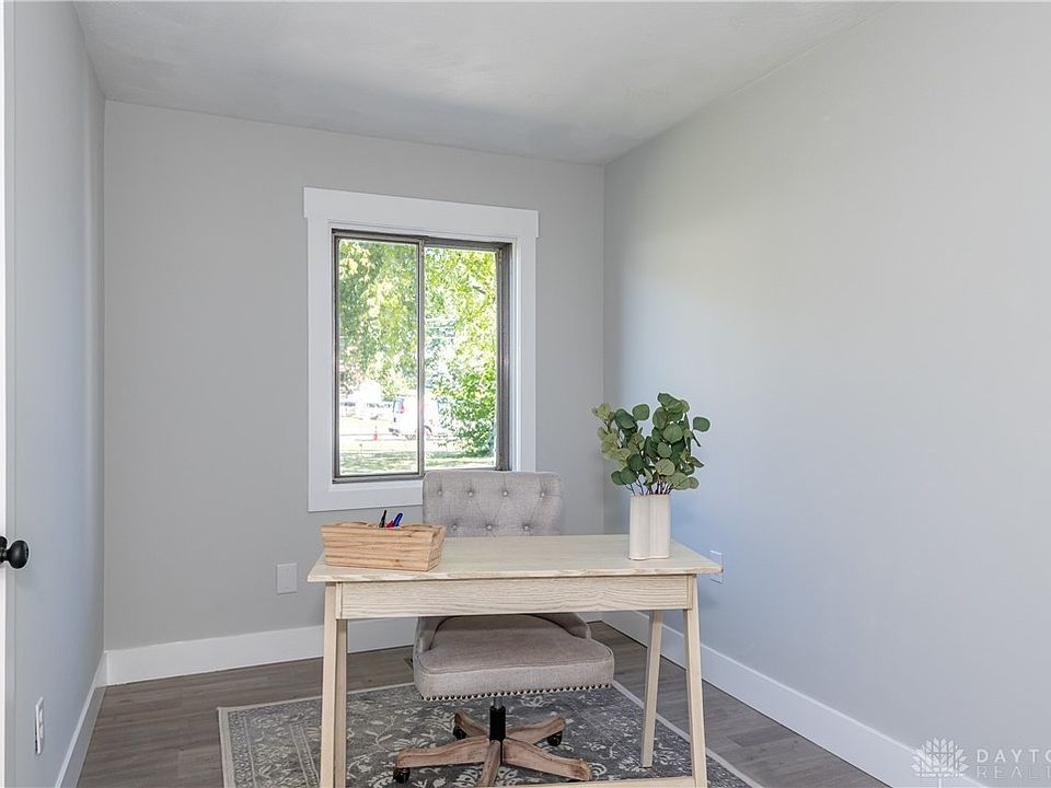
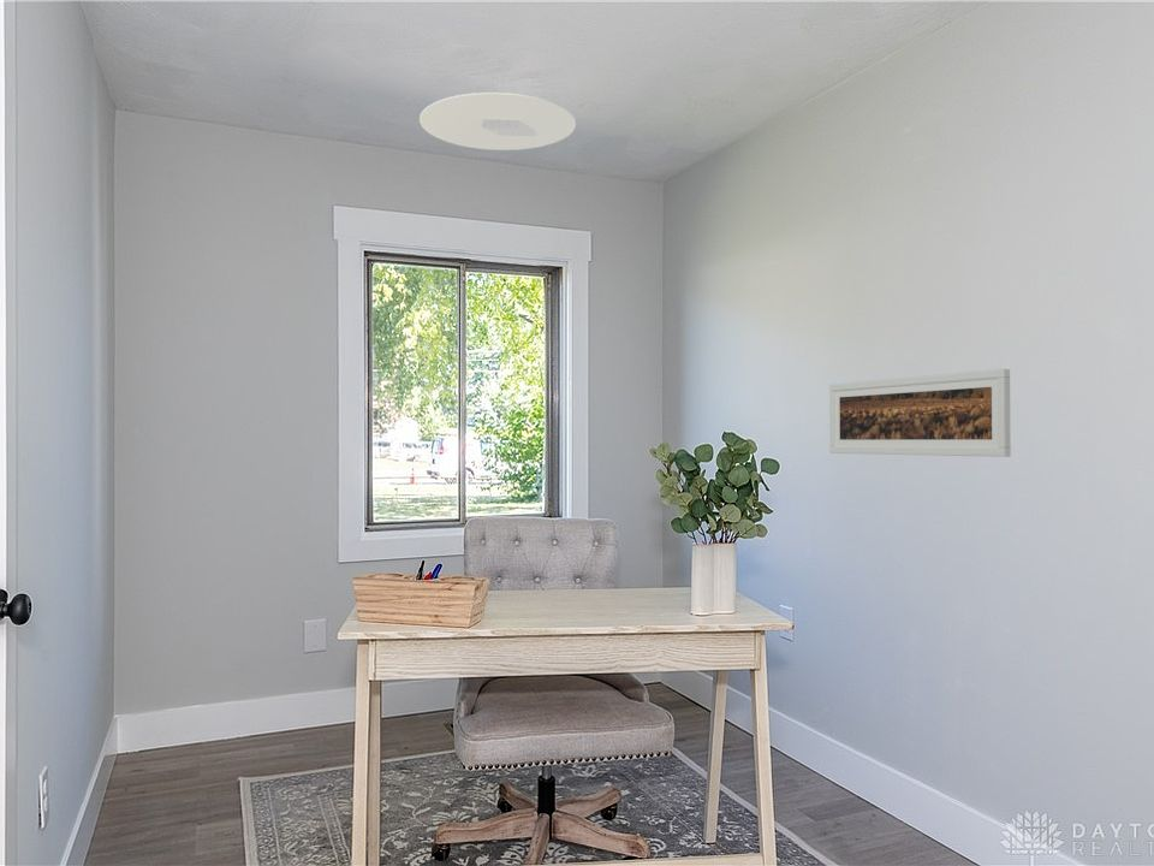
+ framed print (909, 415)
+ ceiling light (498, 117)
